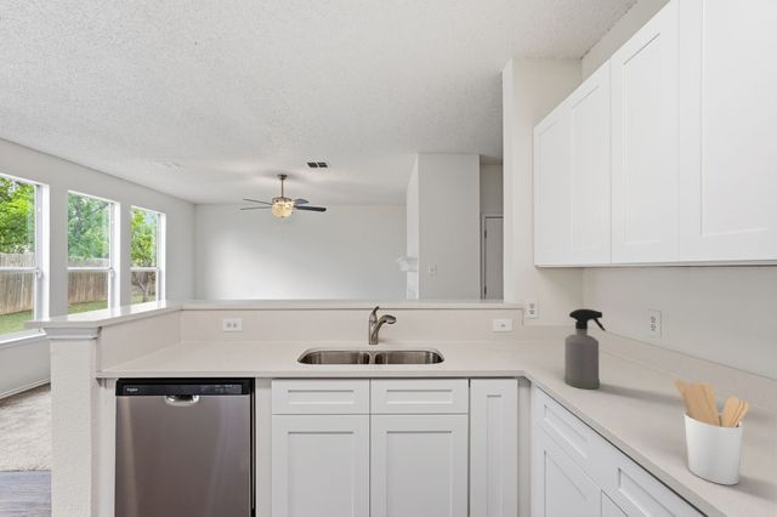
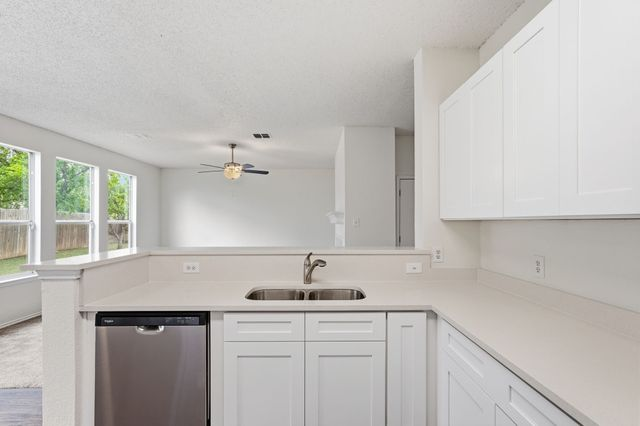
- spray bottle (584, 346)
- utensil holder (705, 426)
